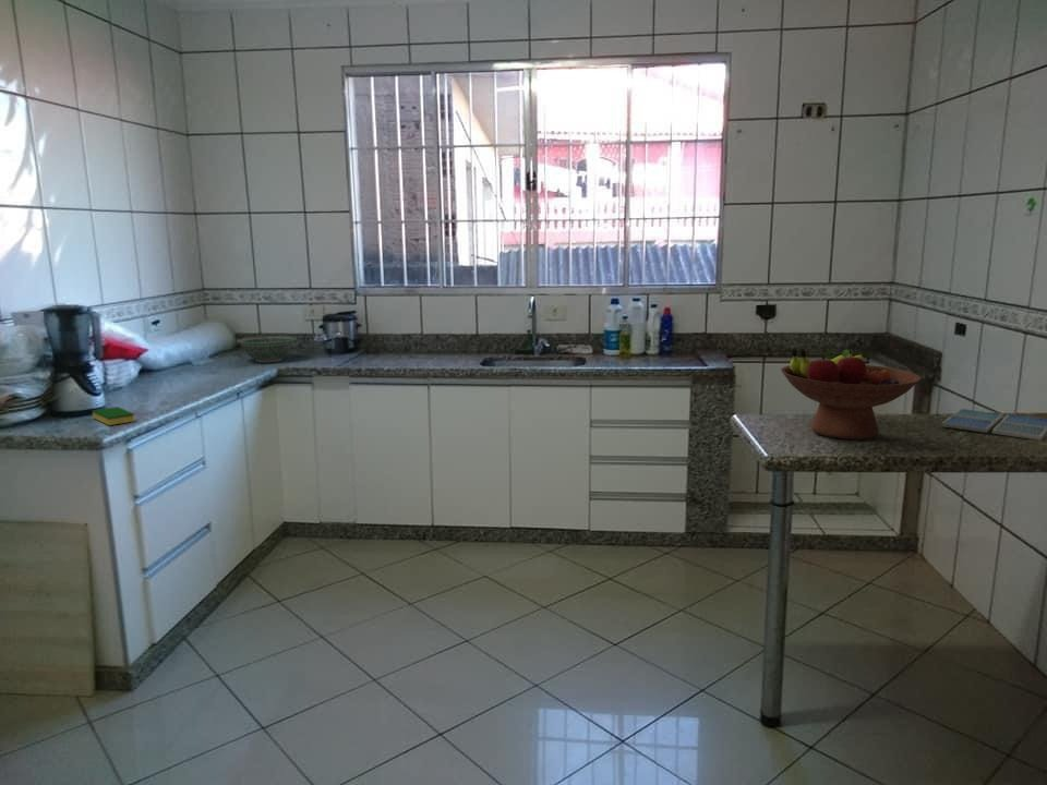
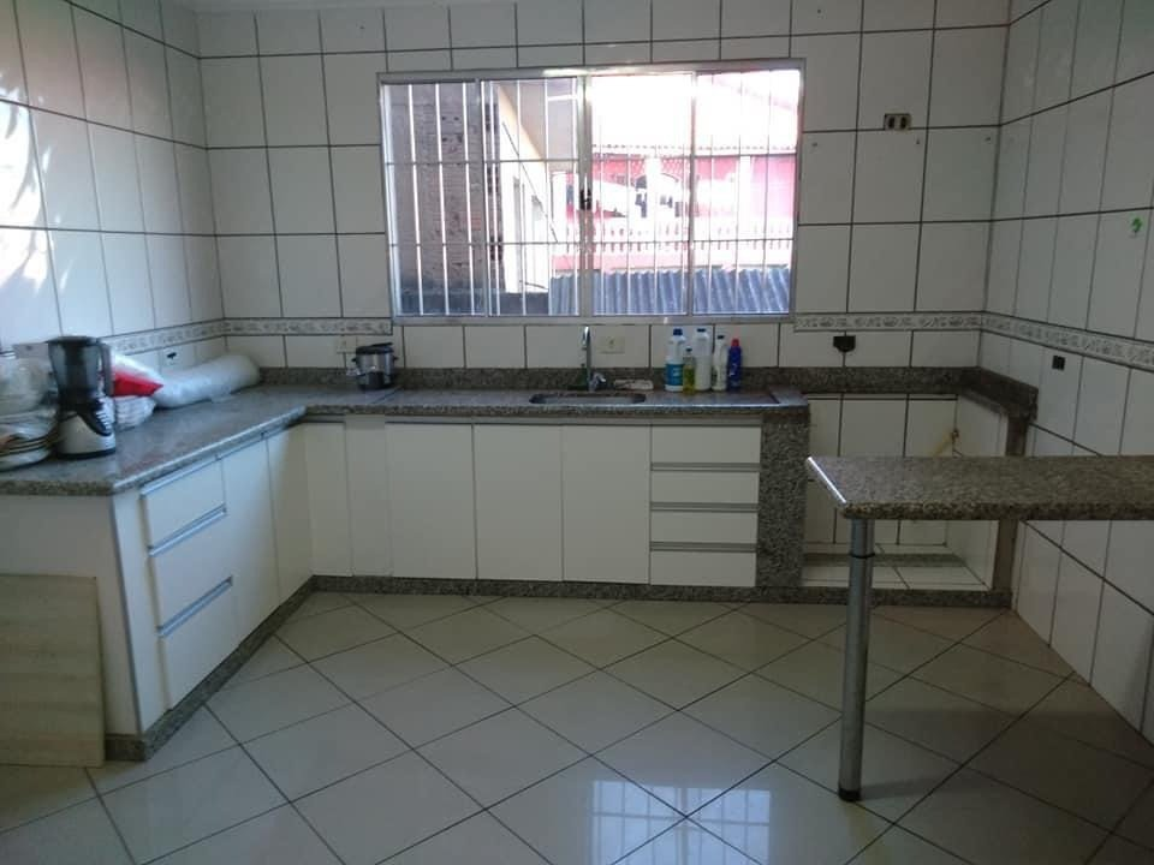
- fruit bowl (846, 390)
- drink coaster (997, 422)
- bowl (267, 350)
- dish sponge (113, 415)
